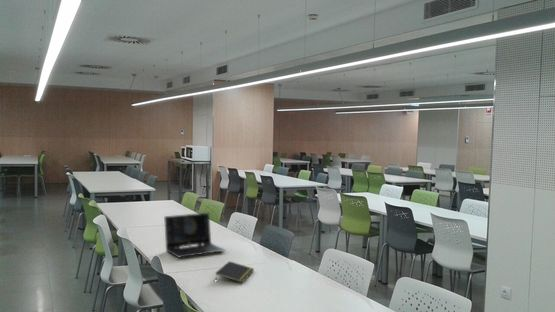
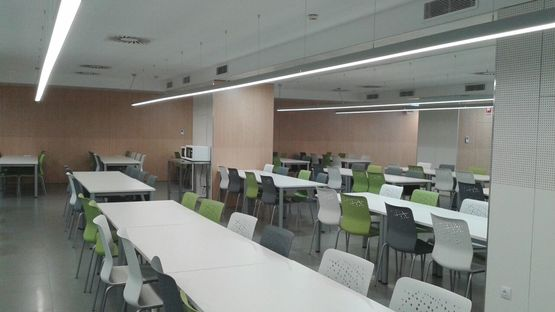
- laptop (194, 234)
- notepad (235, 271)
